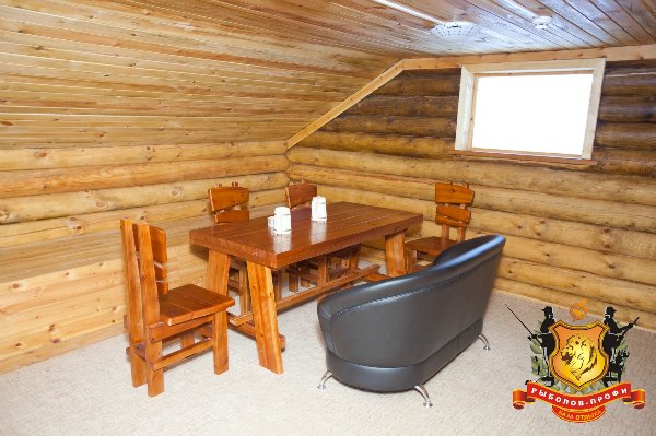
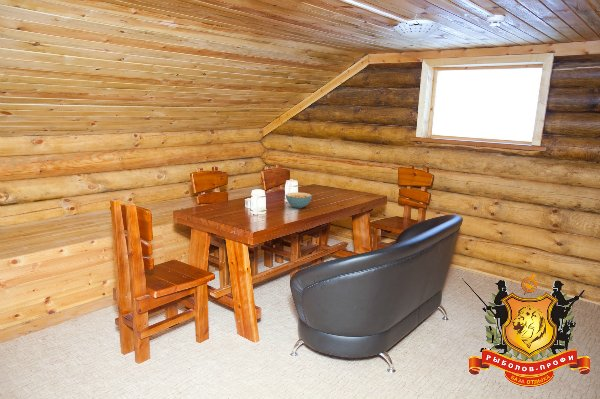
+ cereal bowl (298, 201)
